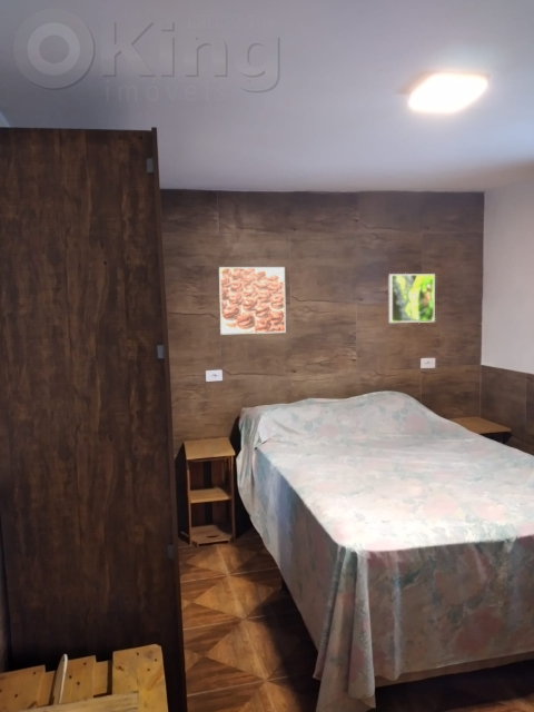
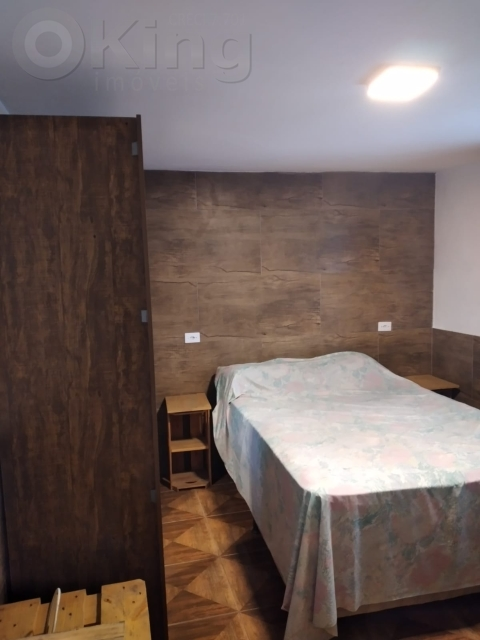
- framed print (412, 298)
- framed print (253, 300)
